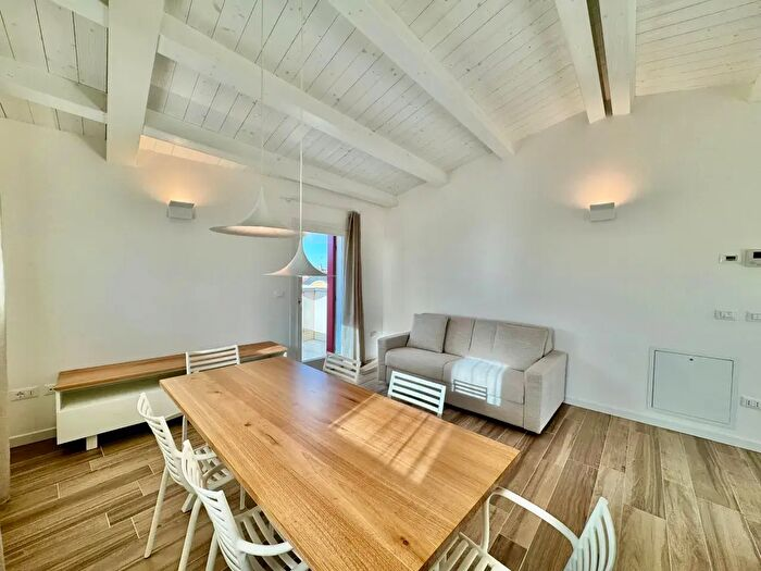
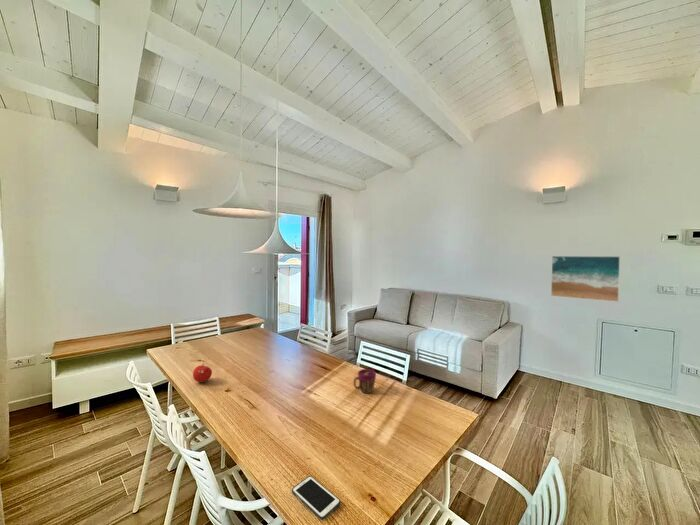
+ cell phone (315, 496)
+ fruit (202, 372)
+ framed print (583, 277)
+ cup (364, 381)
